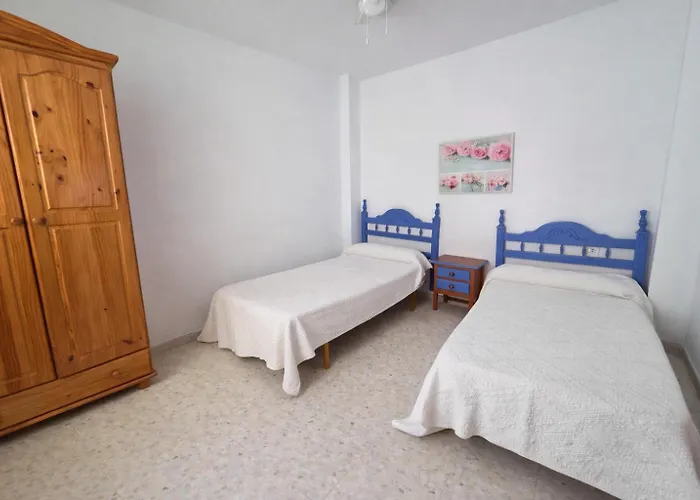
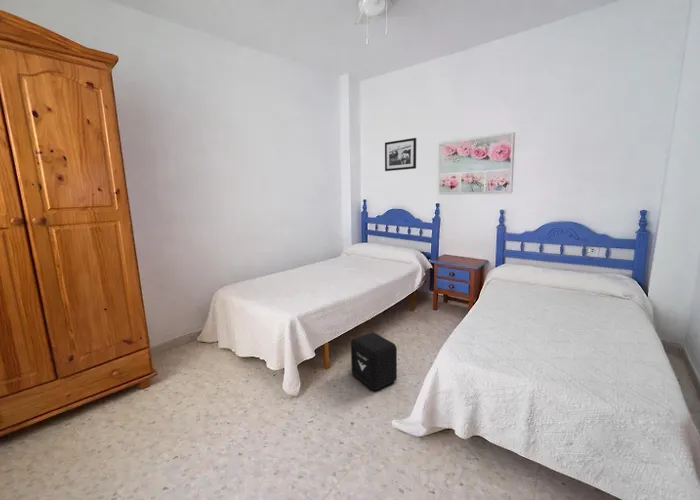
+ picture frame (400, 155)
+ air purifier (372, 360)
